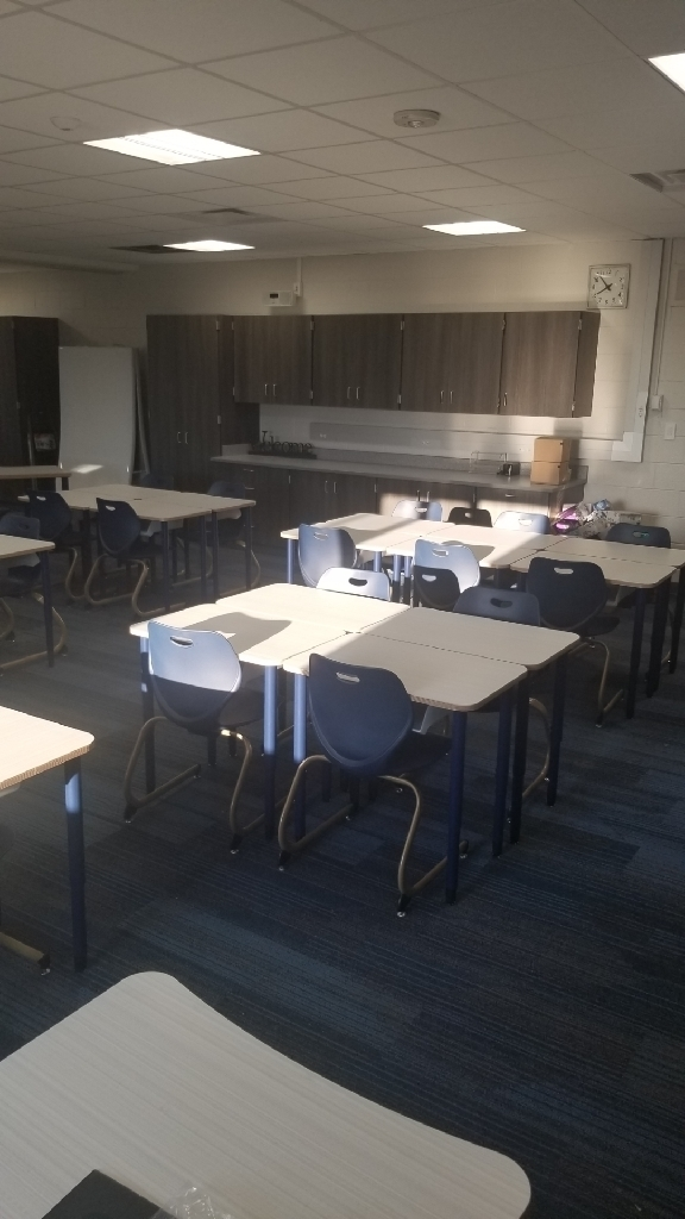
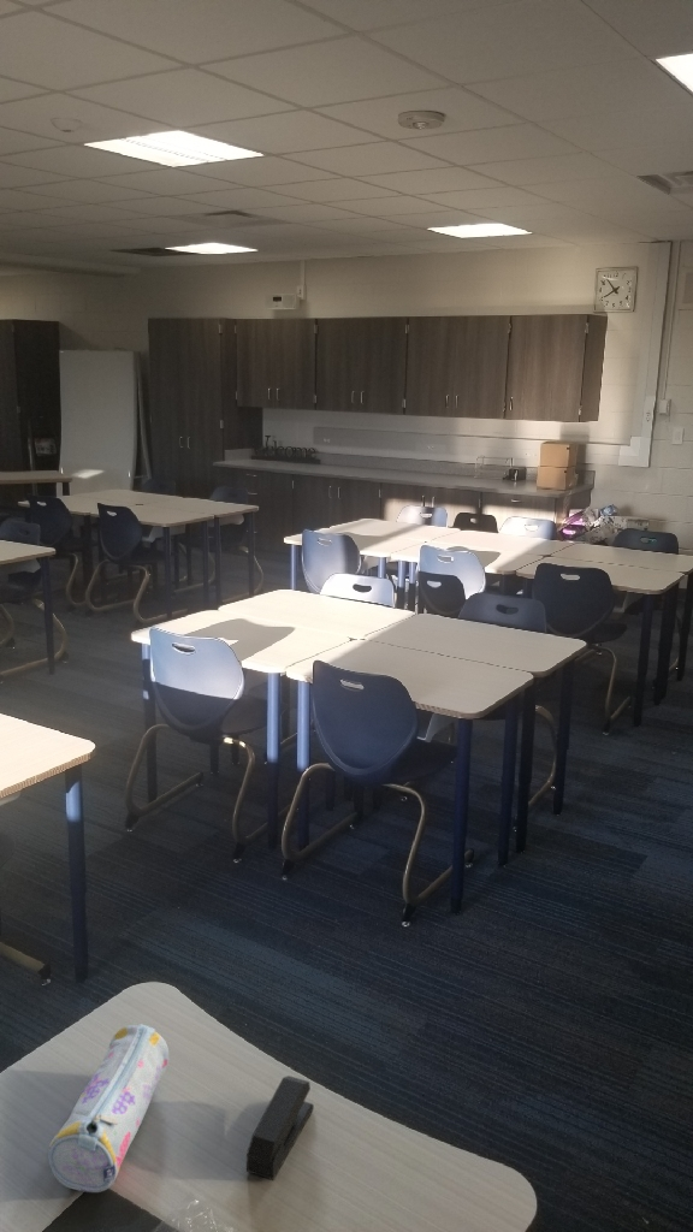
+ stapler (280, 1120)
+ pencil case (112, 1102)
